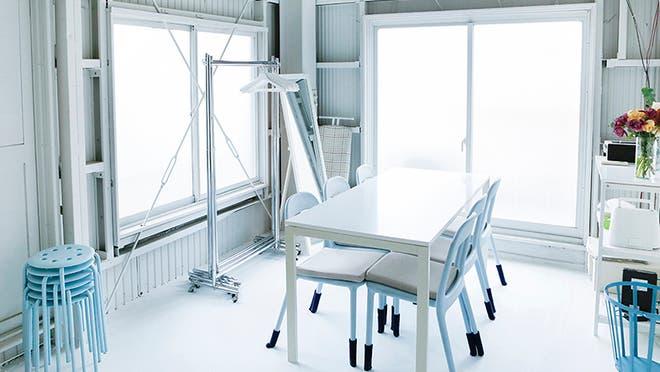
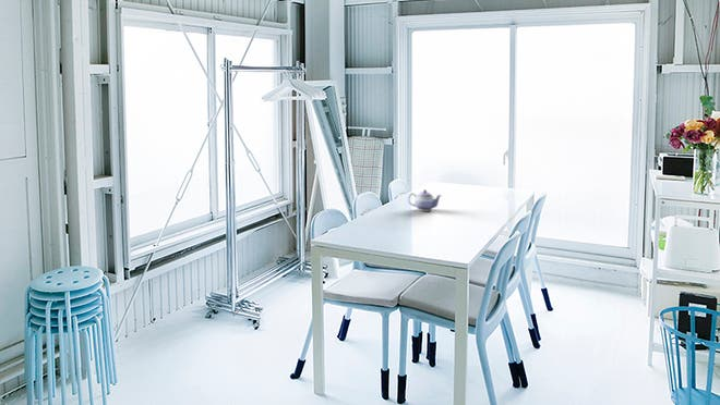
+ teapot (424, 199)
